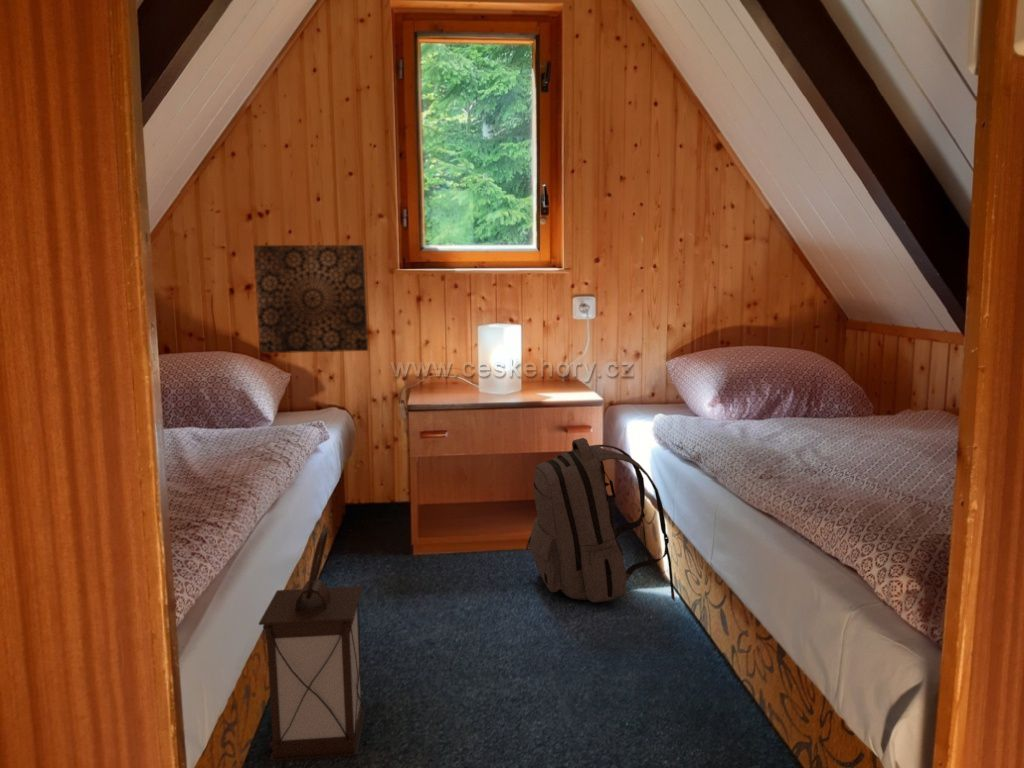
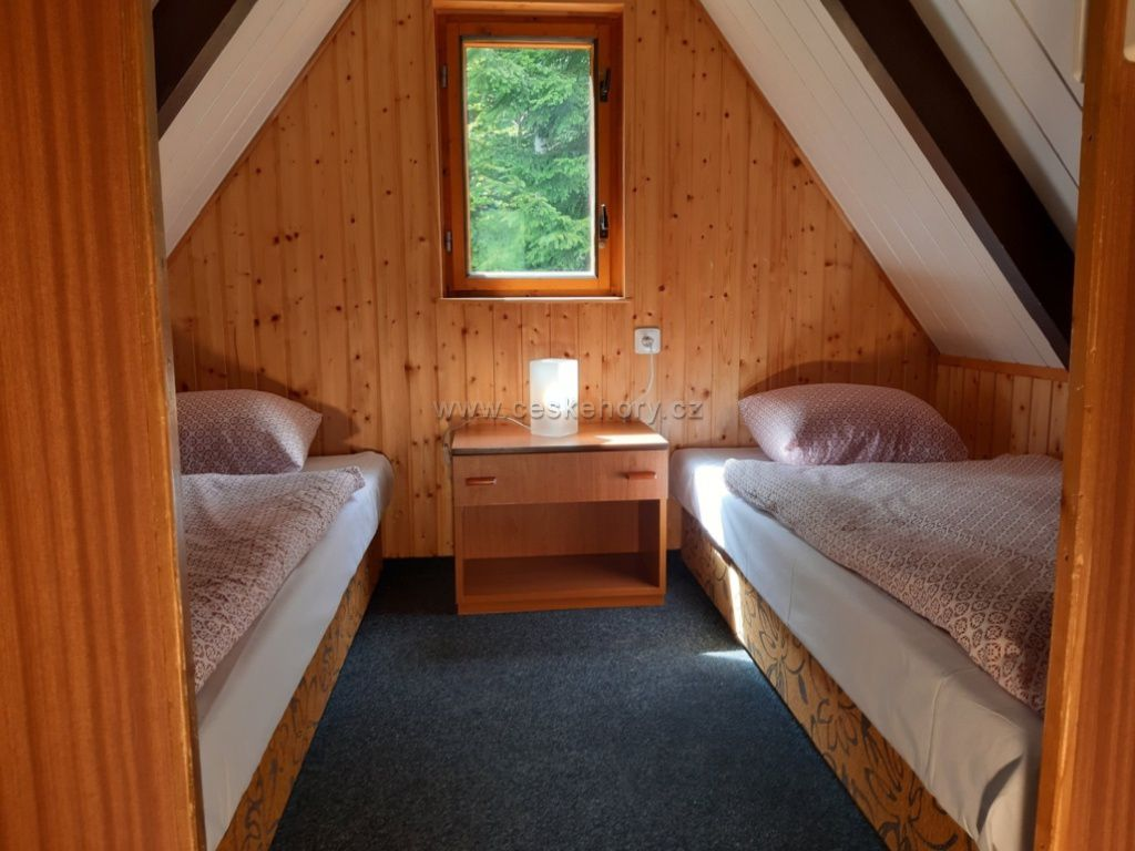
- lantern (315, 634)
- backpack (595, 512)
- wall art (312, 299)
